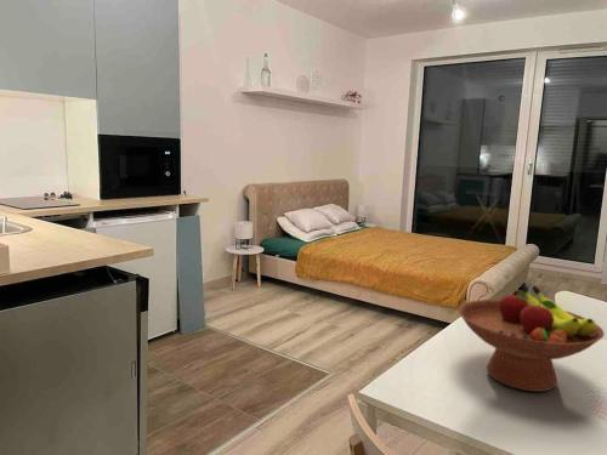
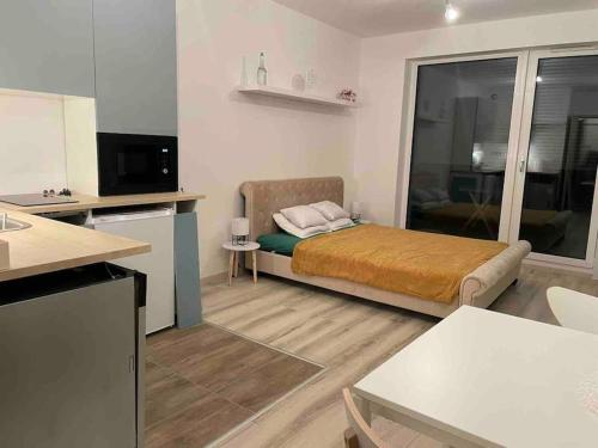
- fruit bowl (524, 336)
